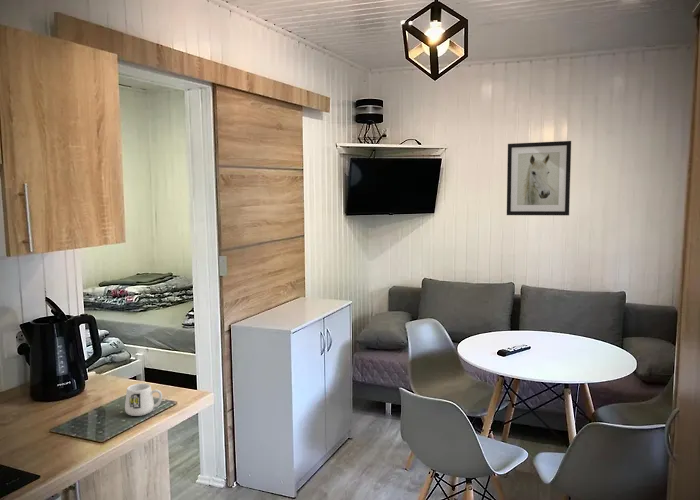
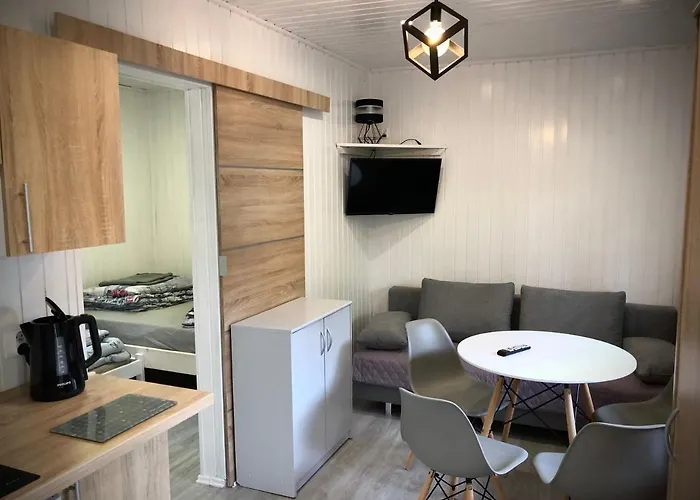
- wall art (538, 179)
- mug (143, 399)
